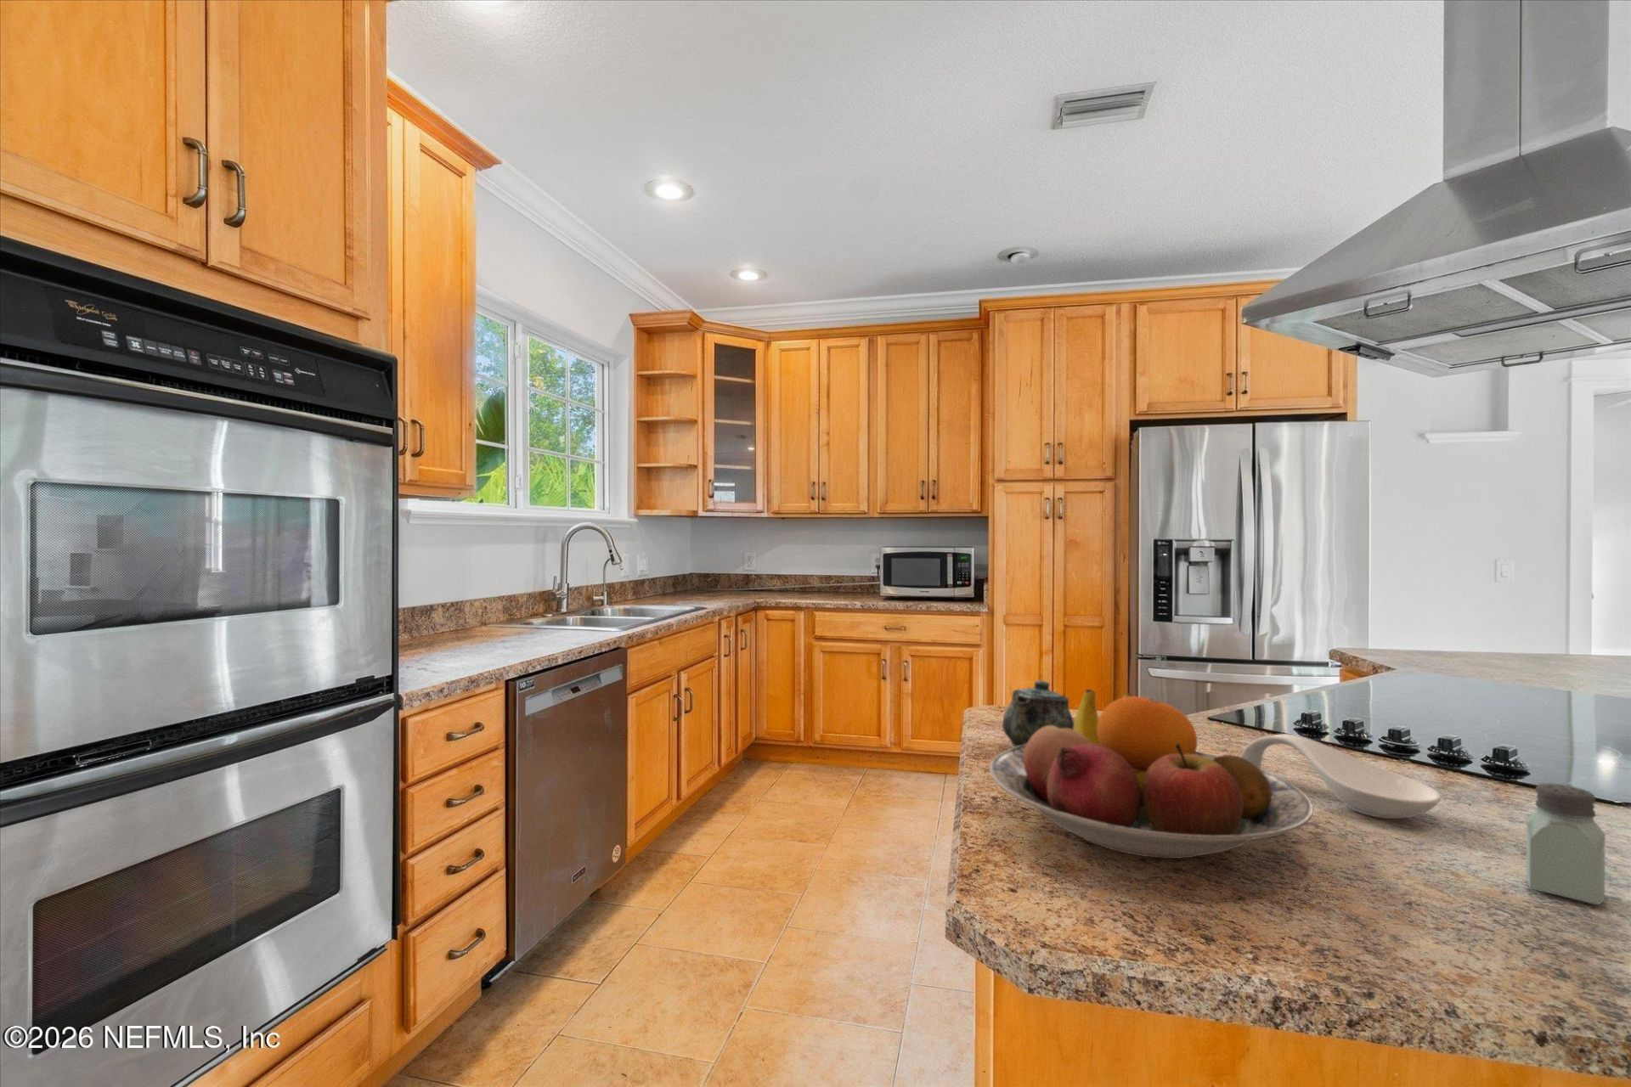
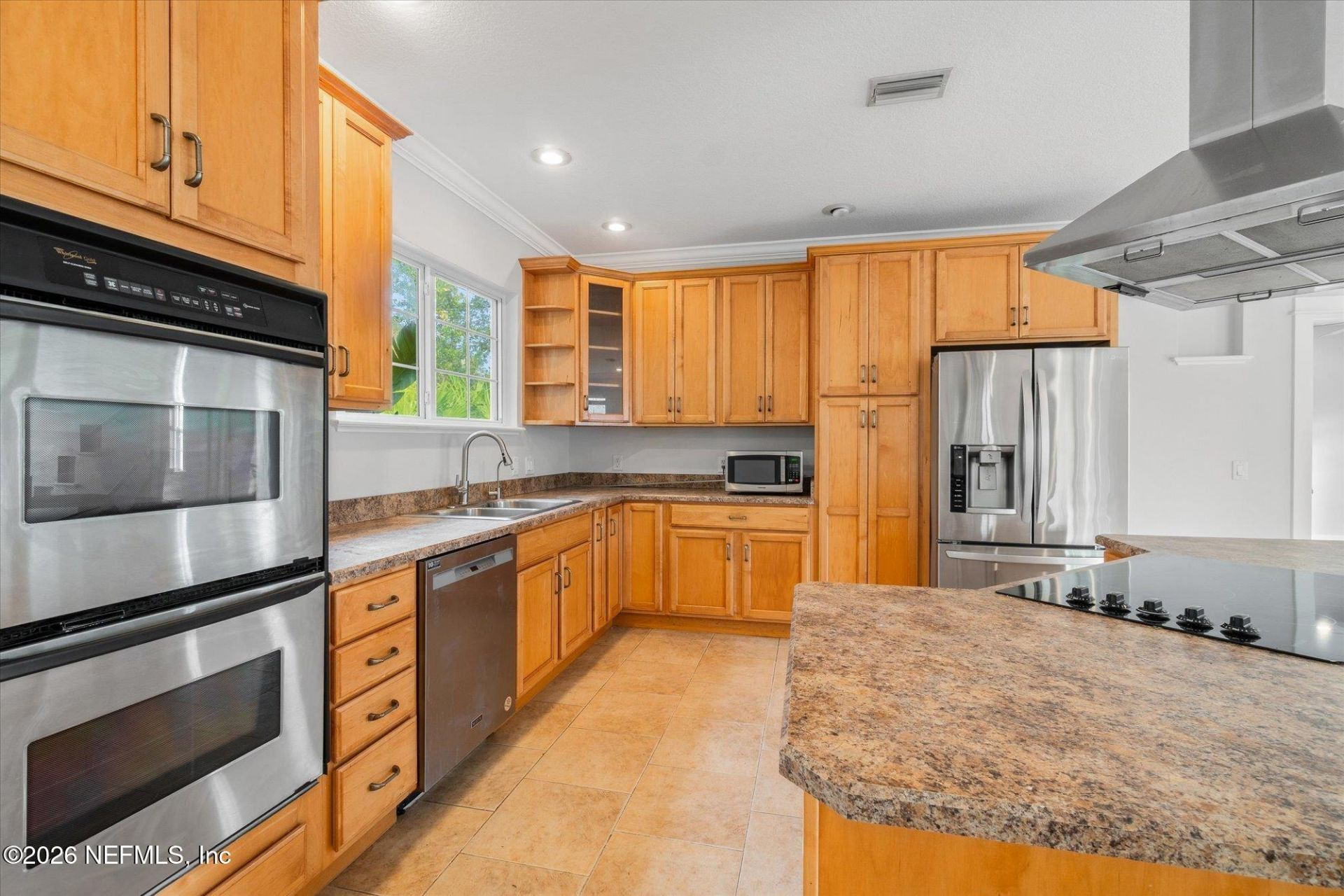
- spoon rest (1330, 772)
- chinaware (1041, 713)
- saltshaker (1564, 840)
- fruit bowl (1137, 767)
